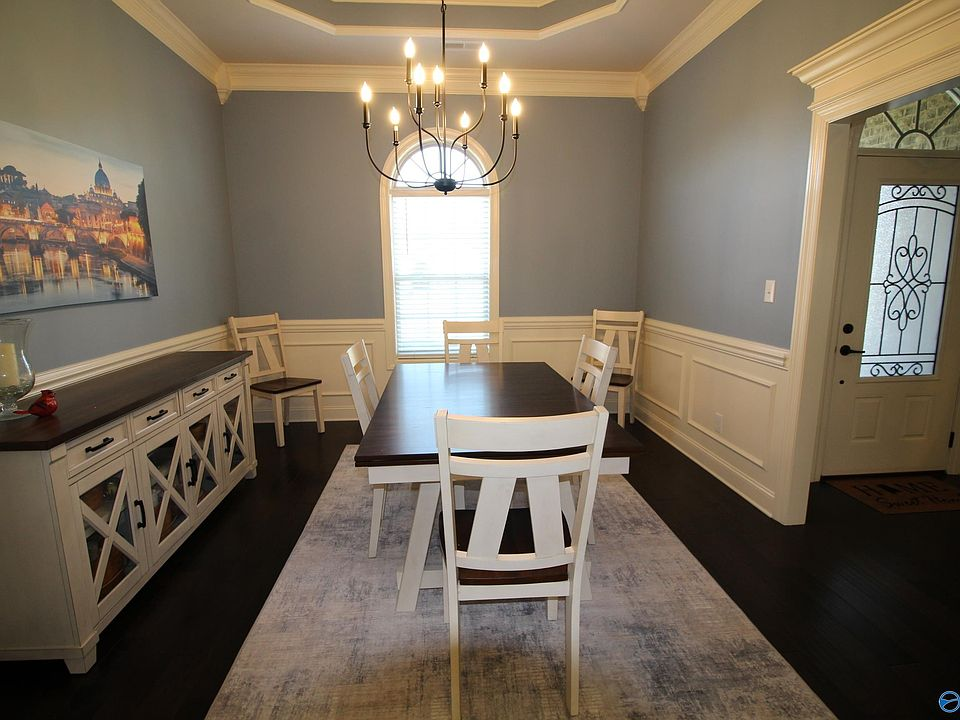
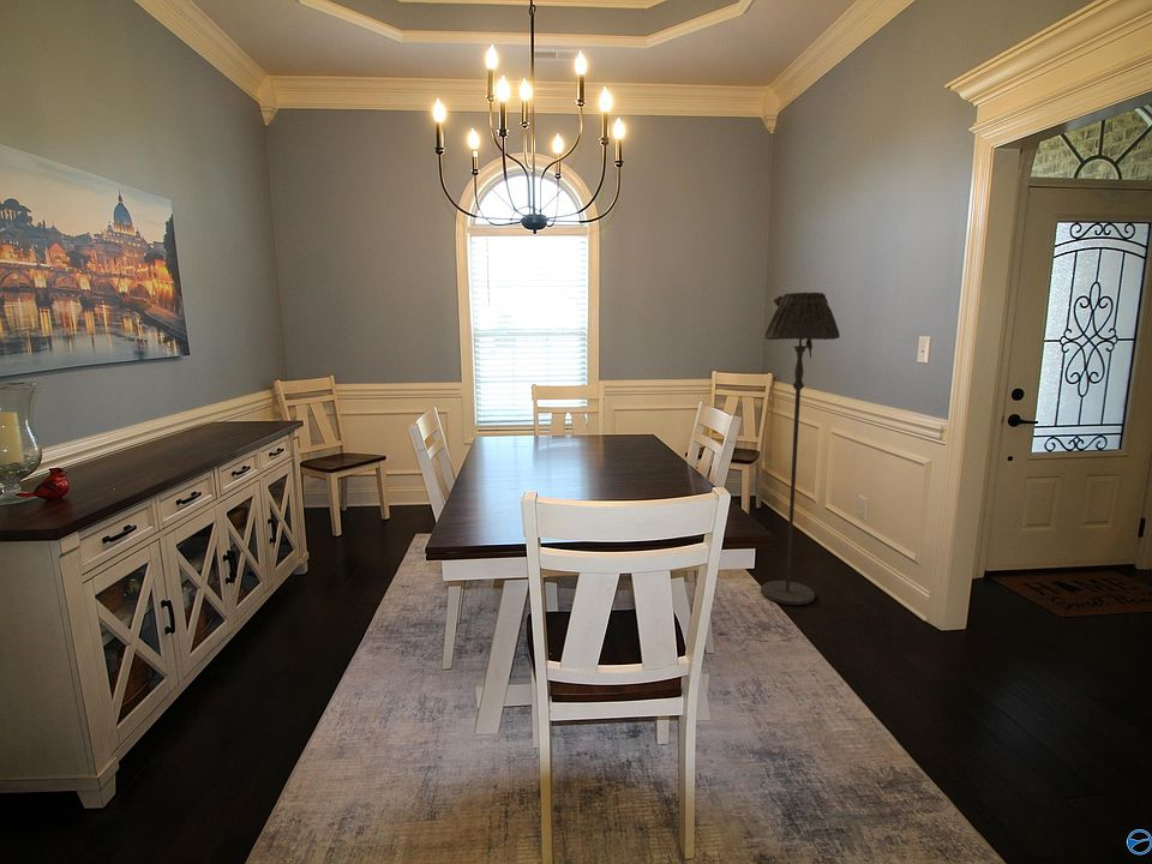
+ floor lamp (794, 449)
